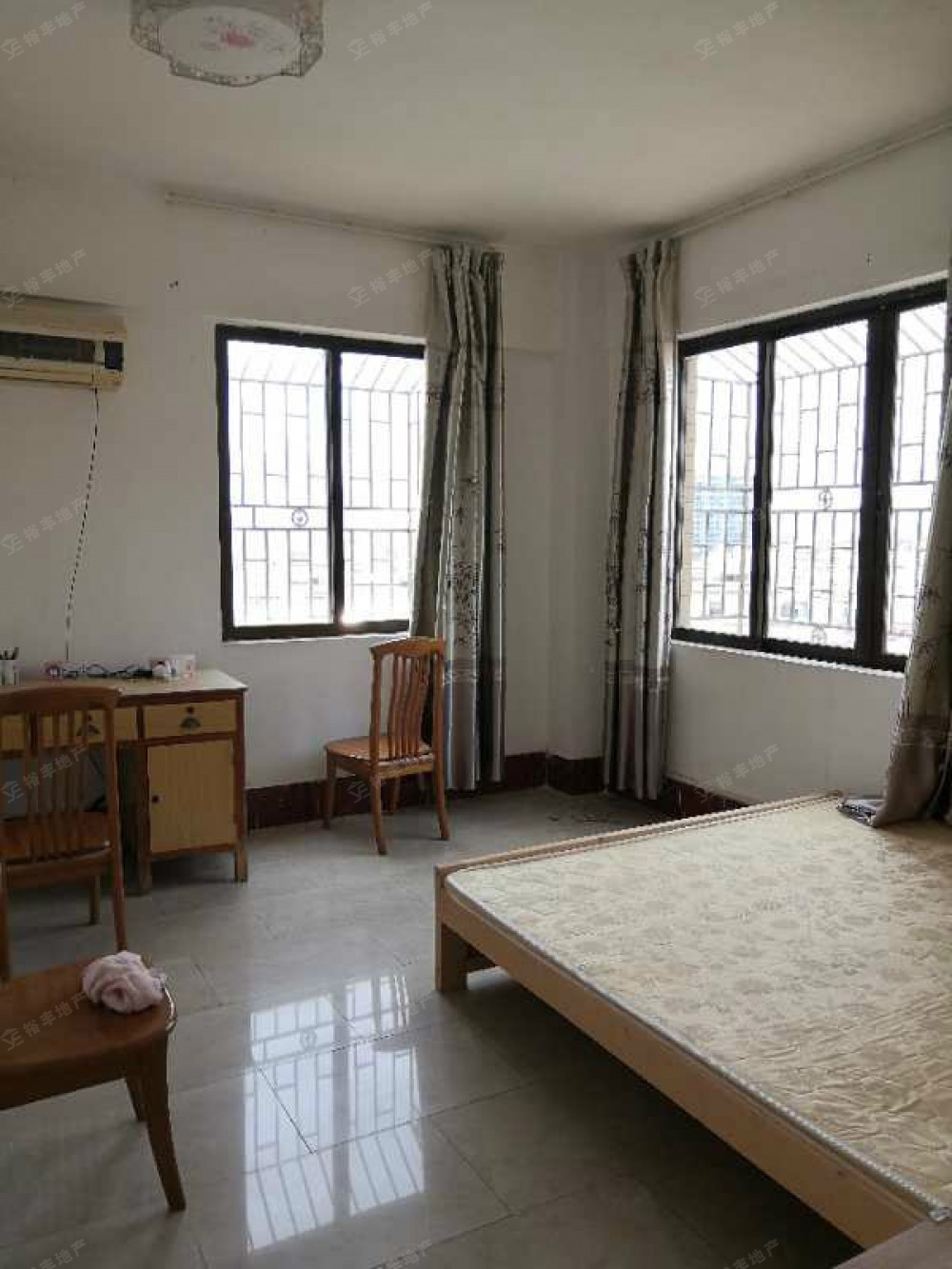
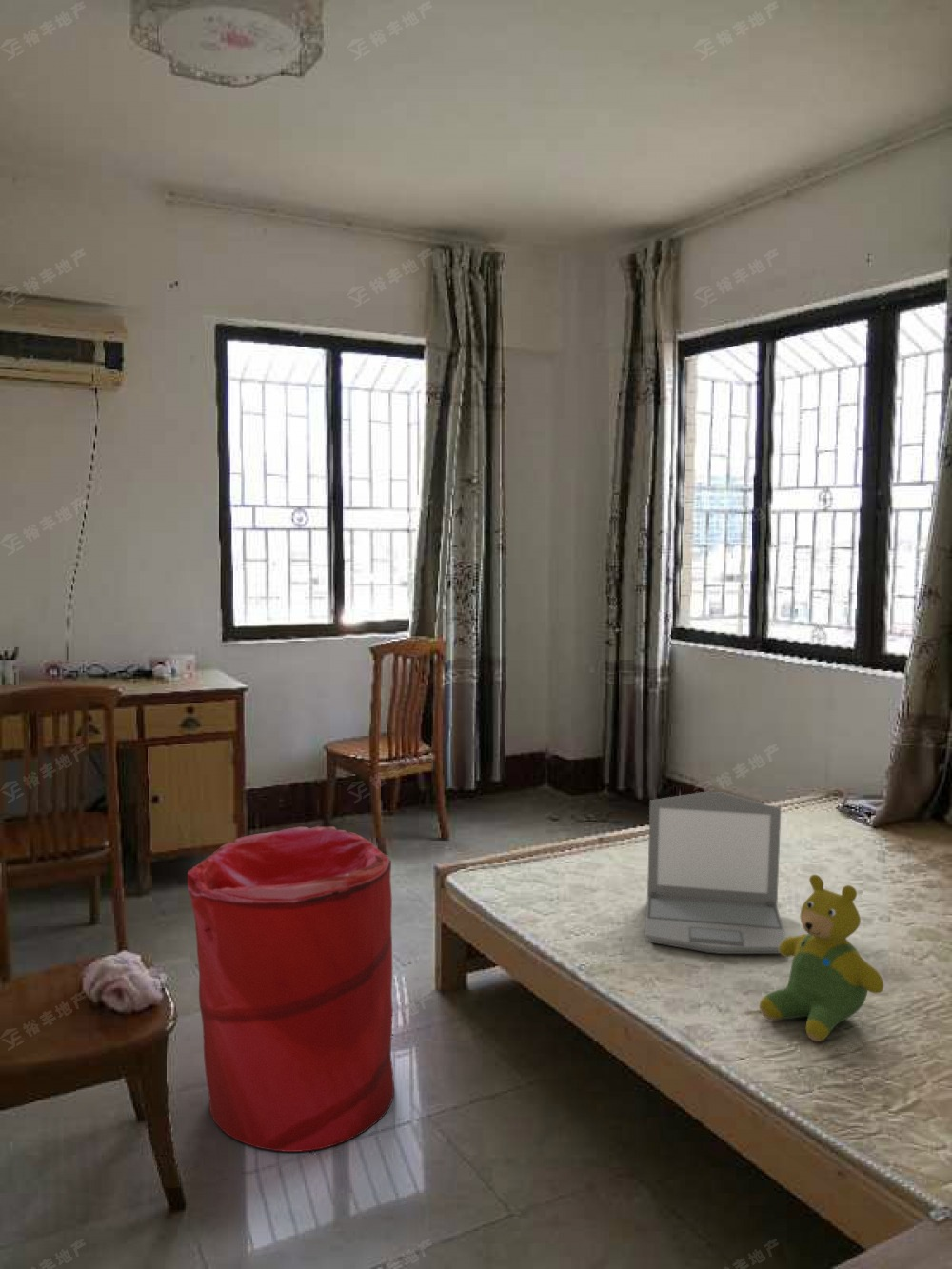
+ laptop (715, 868)
+ teddy bear (817, 952)
+ laundry hamper (294, 976)
